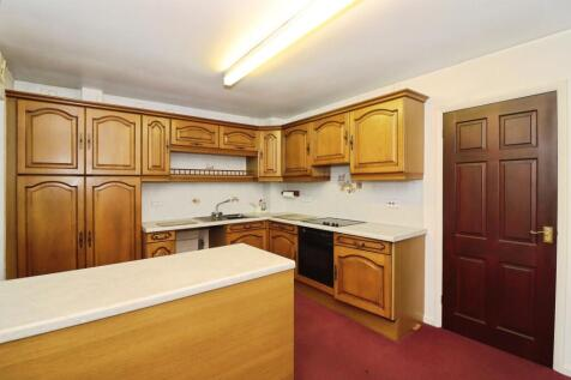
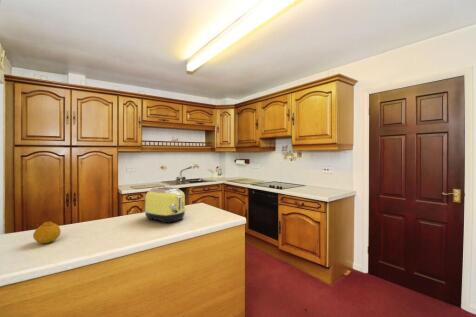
+ toaster (166, 203)
+ fruit (47, 232)
